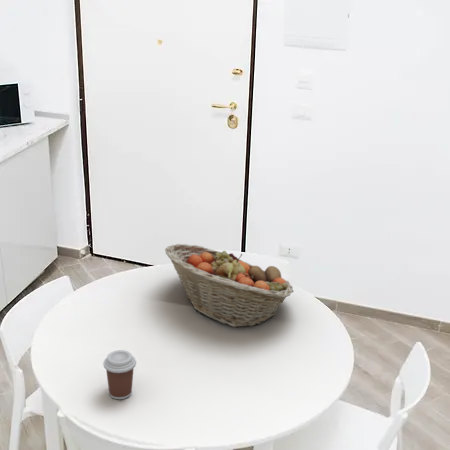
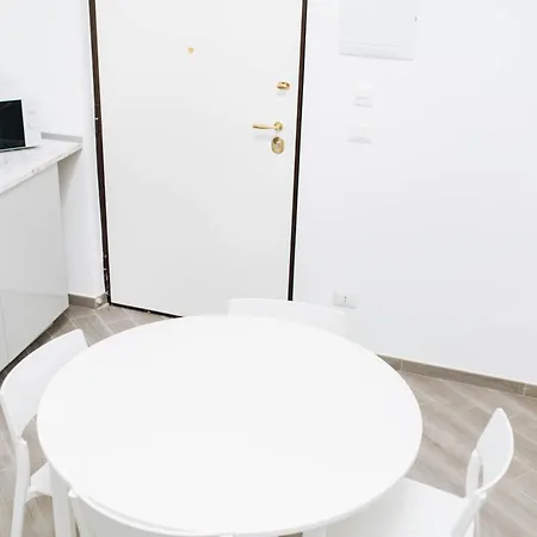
- fruit basket (227, 278)
- coffee cup (120, 374)
